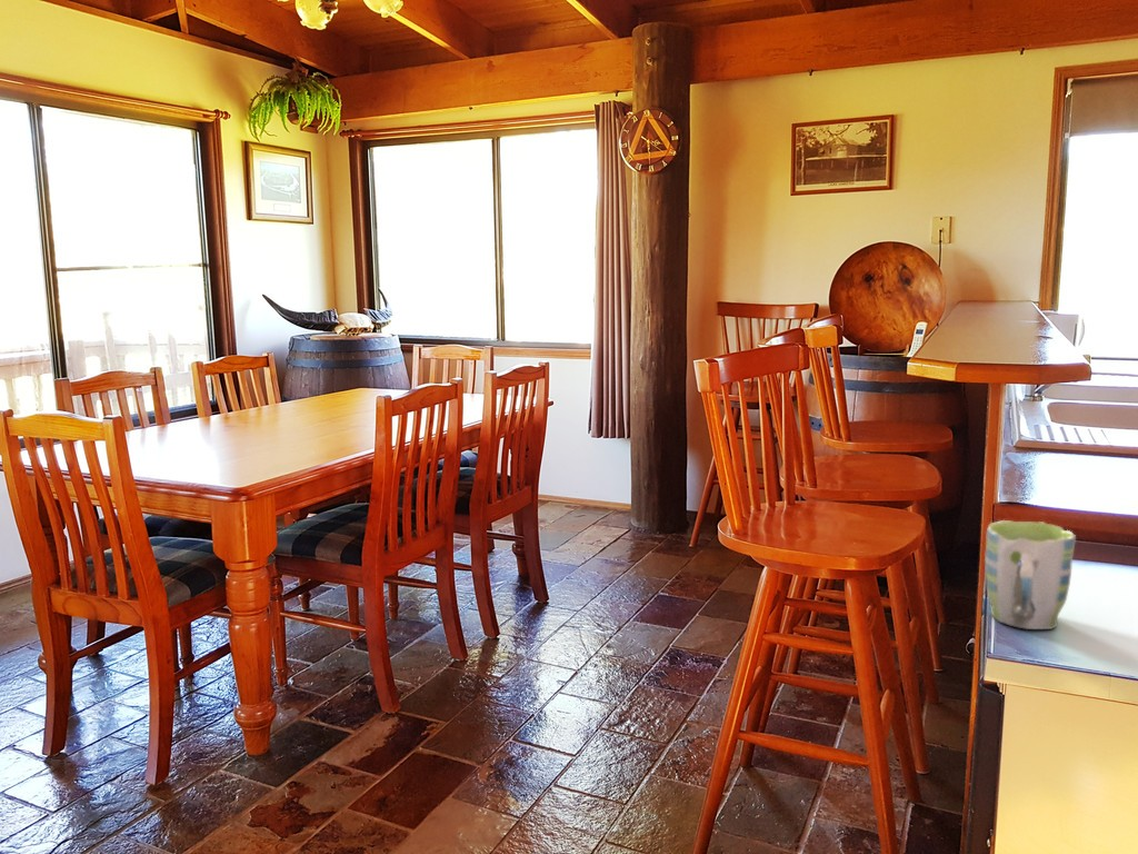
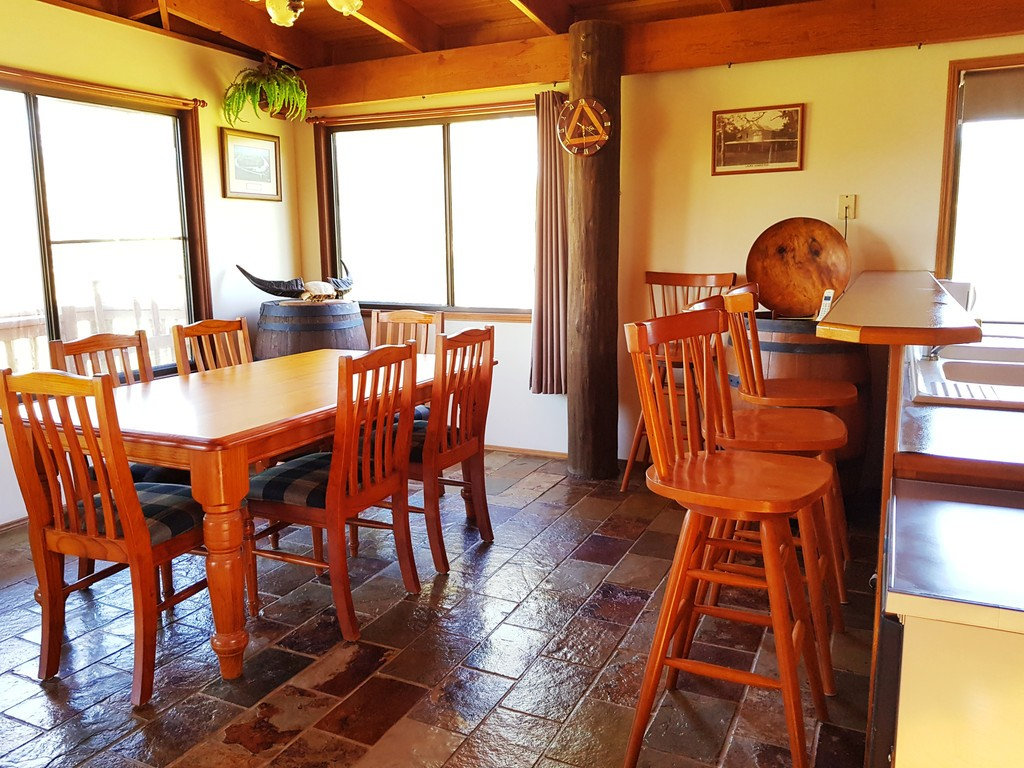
- mug (1027, 577)
